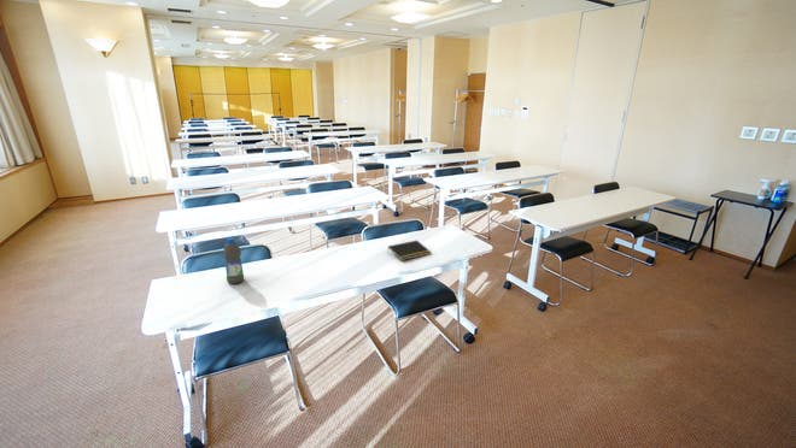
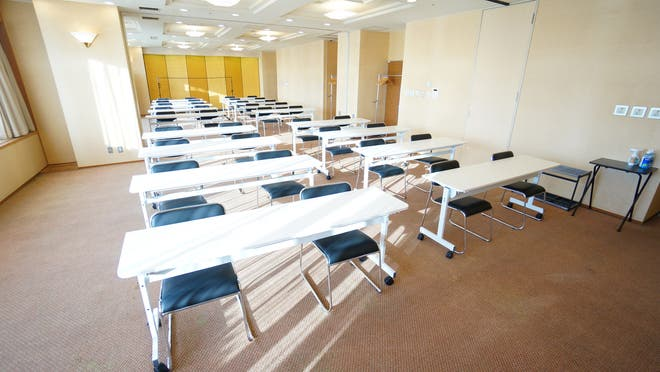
- notepad (409, 249)
- water bottle (233, 260)
